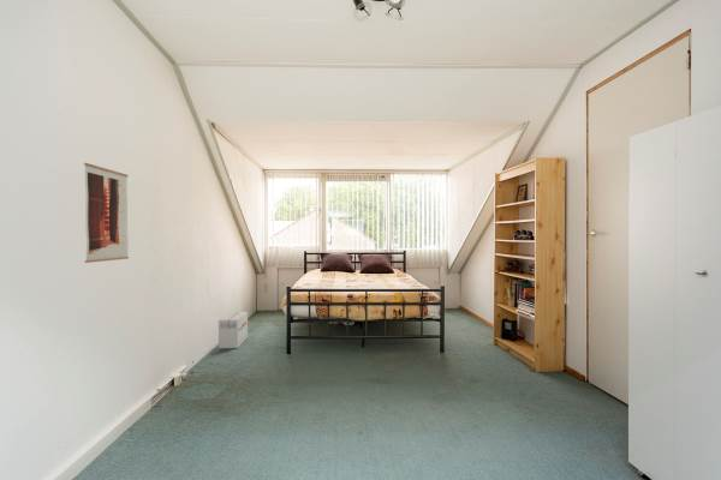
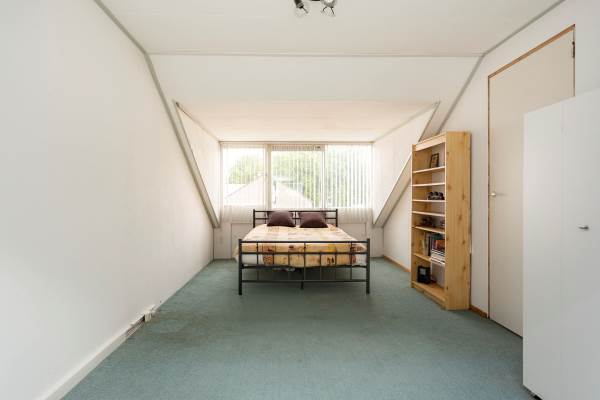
- wall art (108, 215)
- cardboard box (233, 329)
